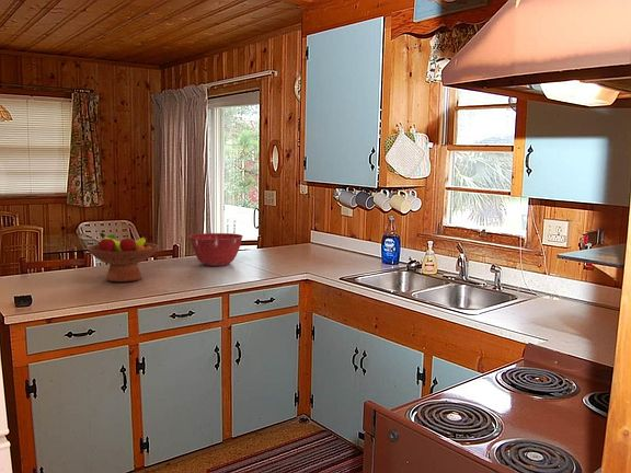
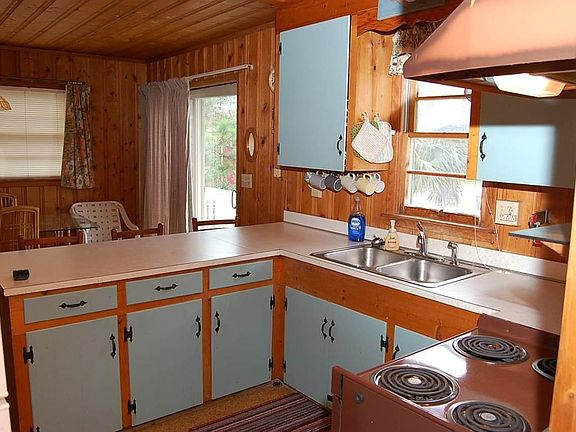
- mixing bowl (216, 250)
- fruit bowl (124, 256)
